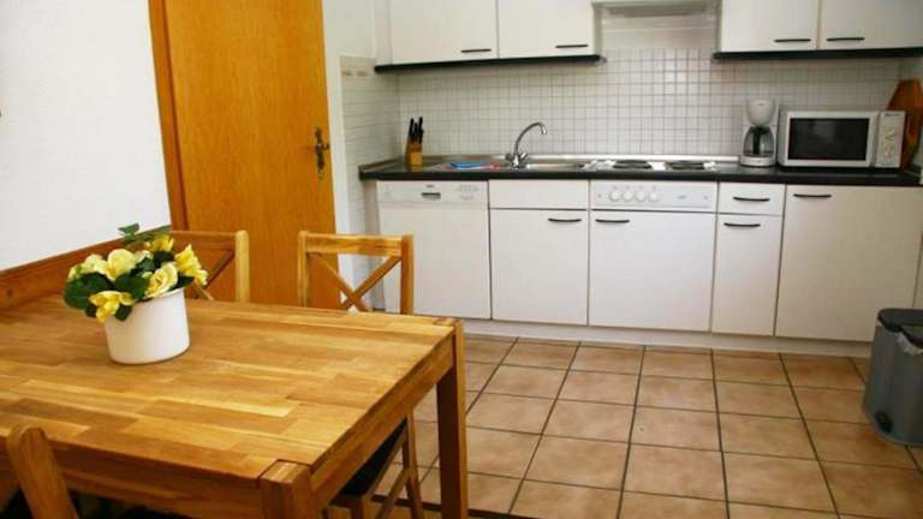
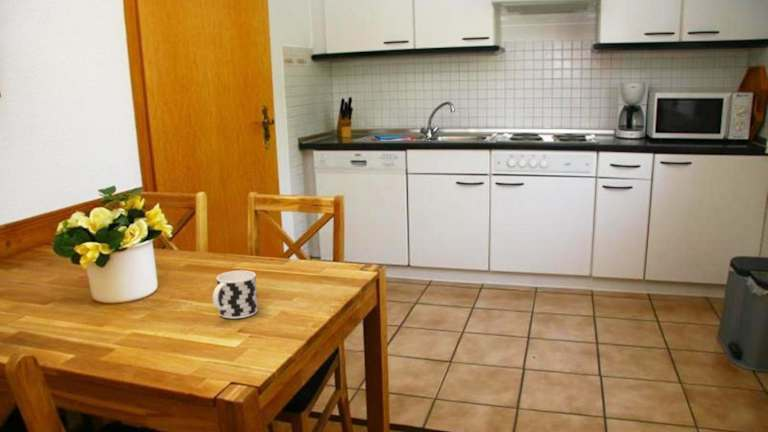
+ cup (233, 296)
